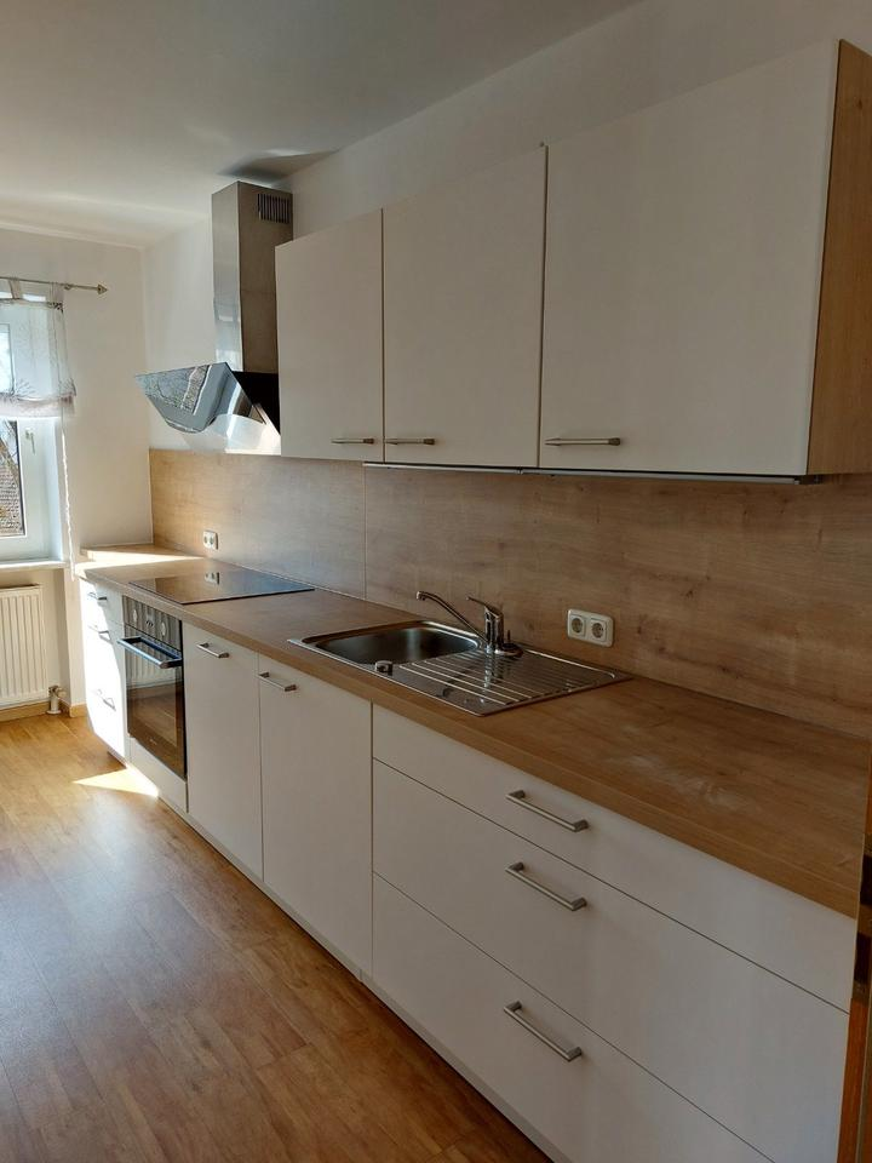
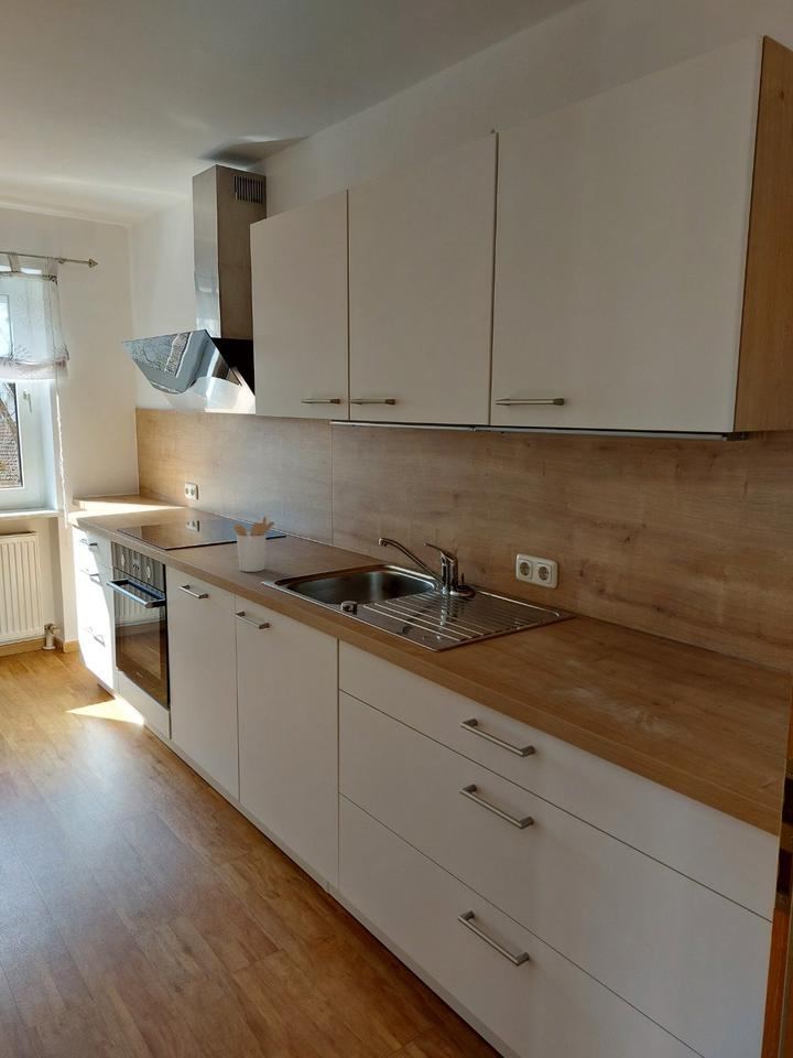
+ utensil holder (256, 543)
